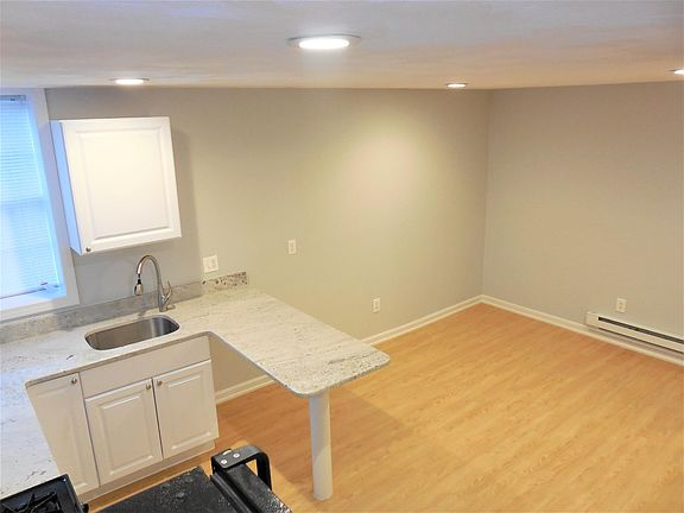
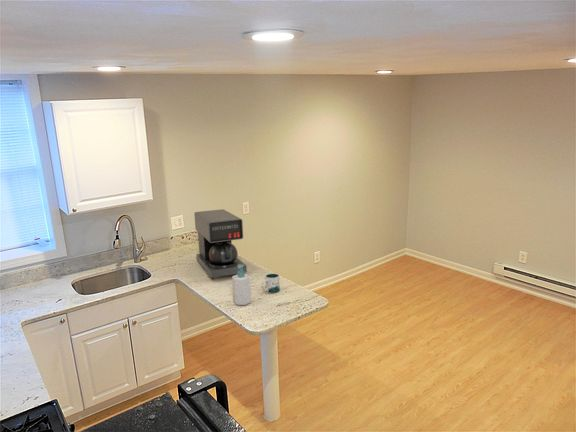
+ mug (270, 284)
+ coffee maker (218, 241)
+ soap bottle (241, 283)
